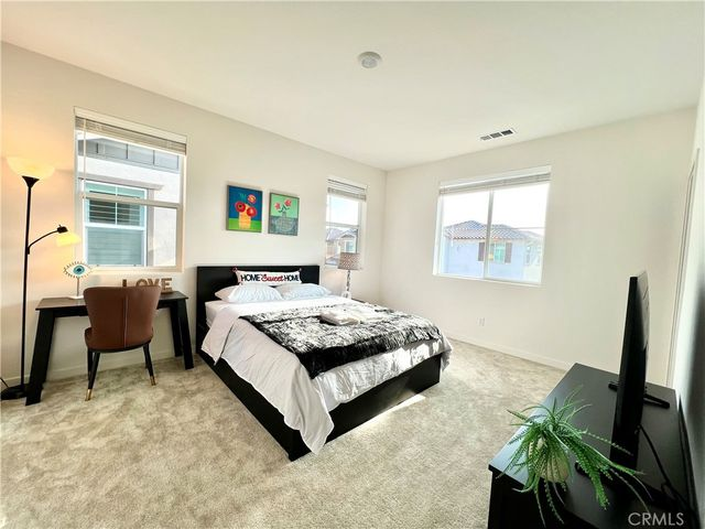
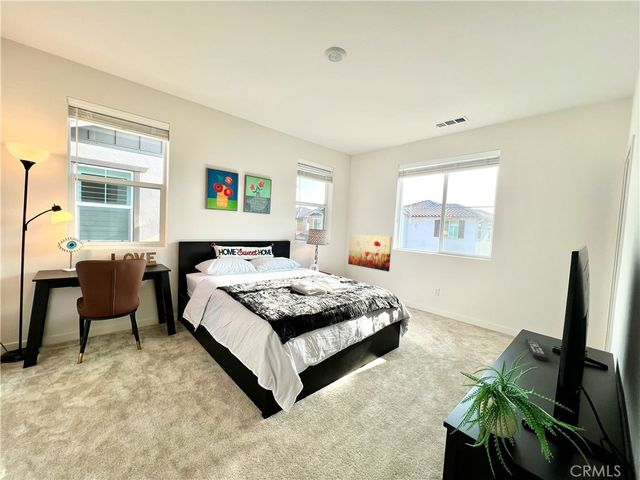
+ remote control (535, 349)
+ wall art (368, 251)
